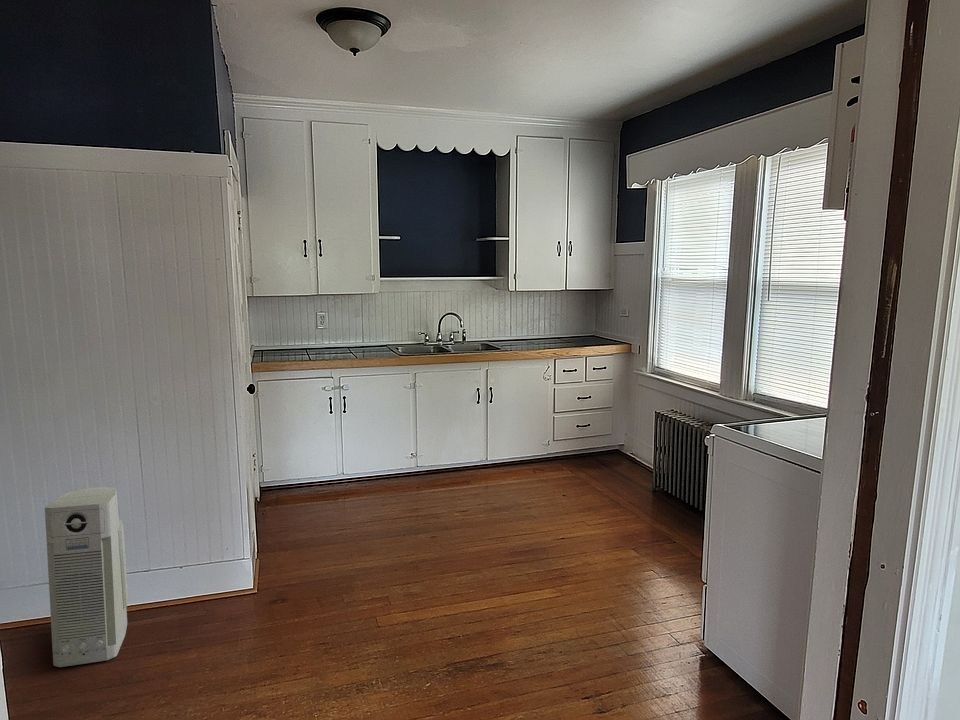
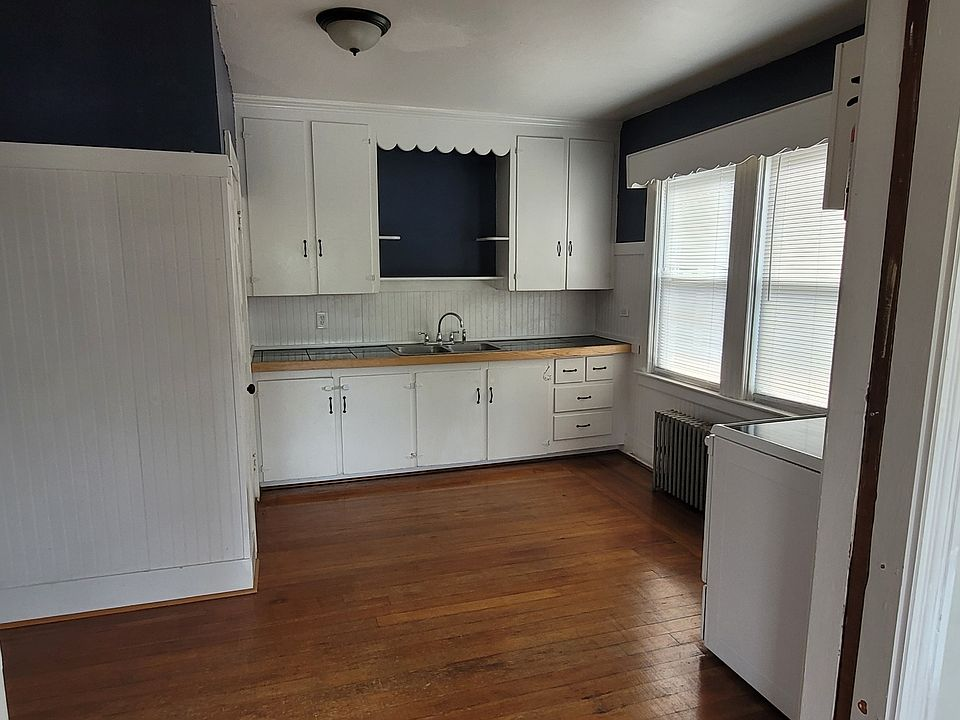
- air purifier (90, 569)
